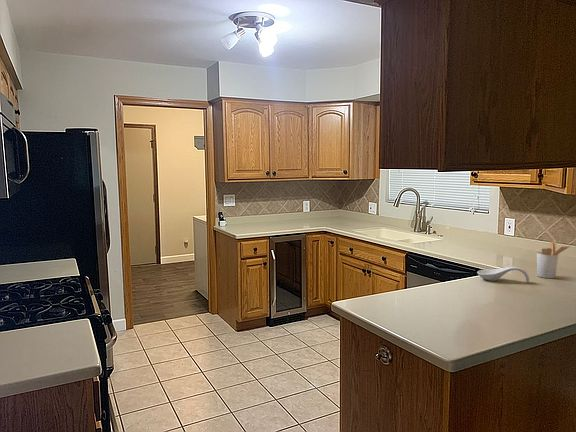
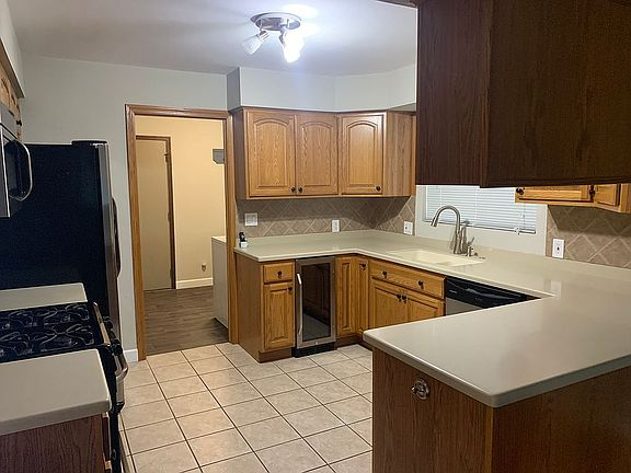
- utensil holder (552, 260)
- spoon rest (502, 273)
